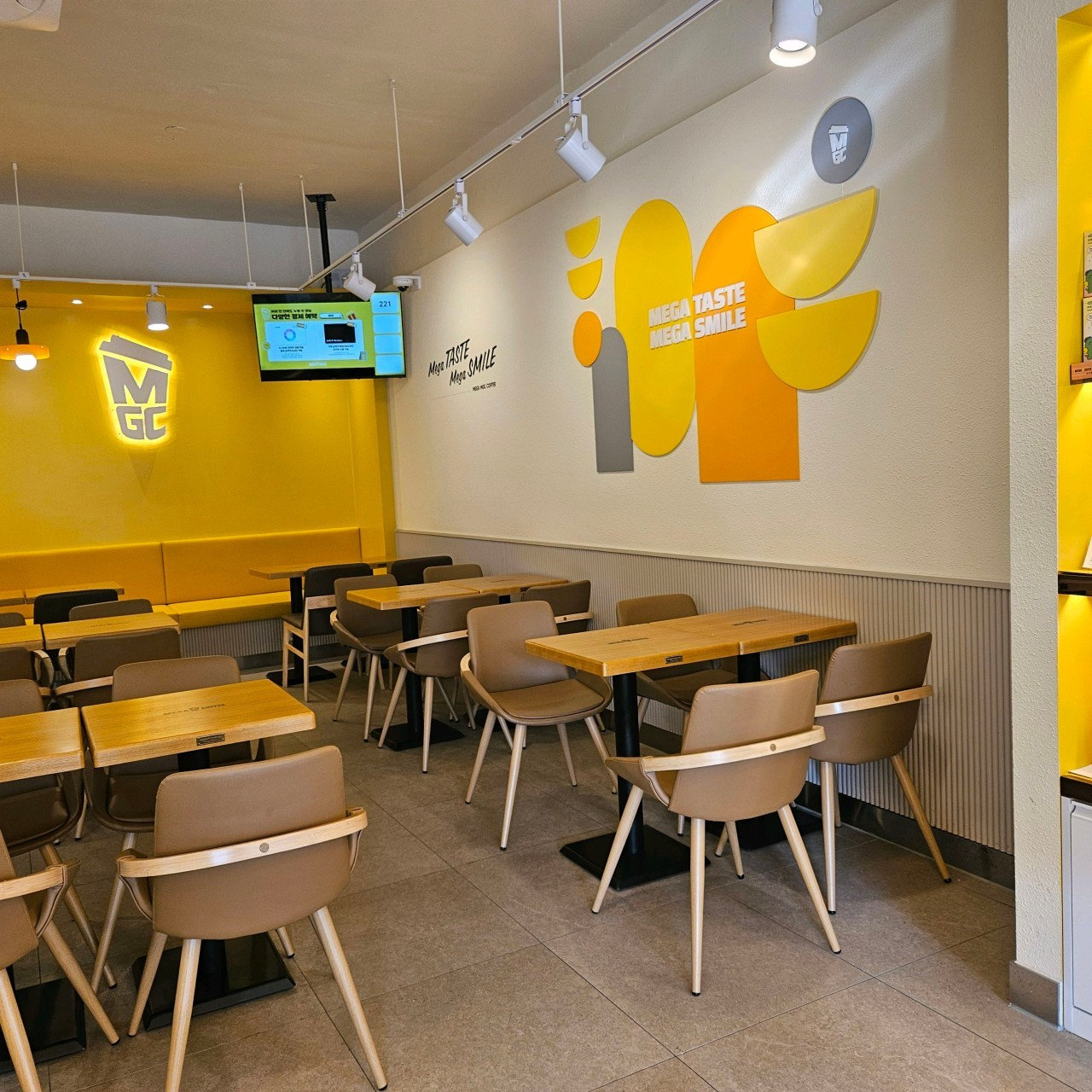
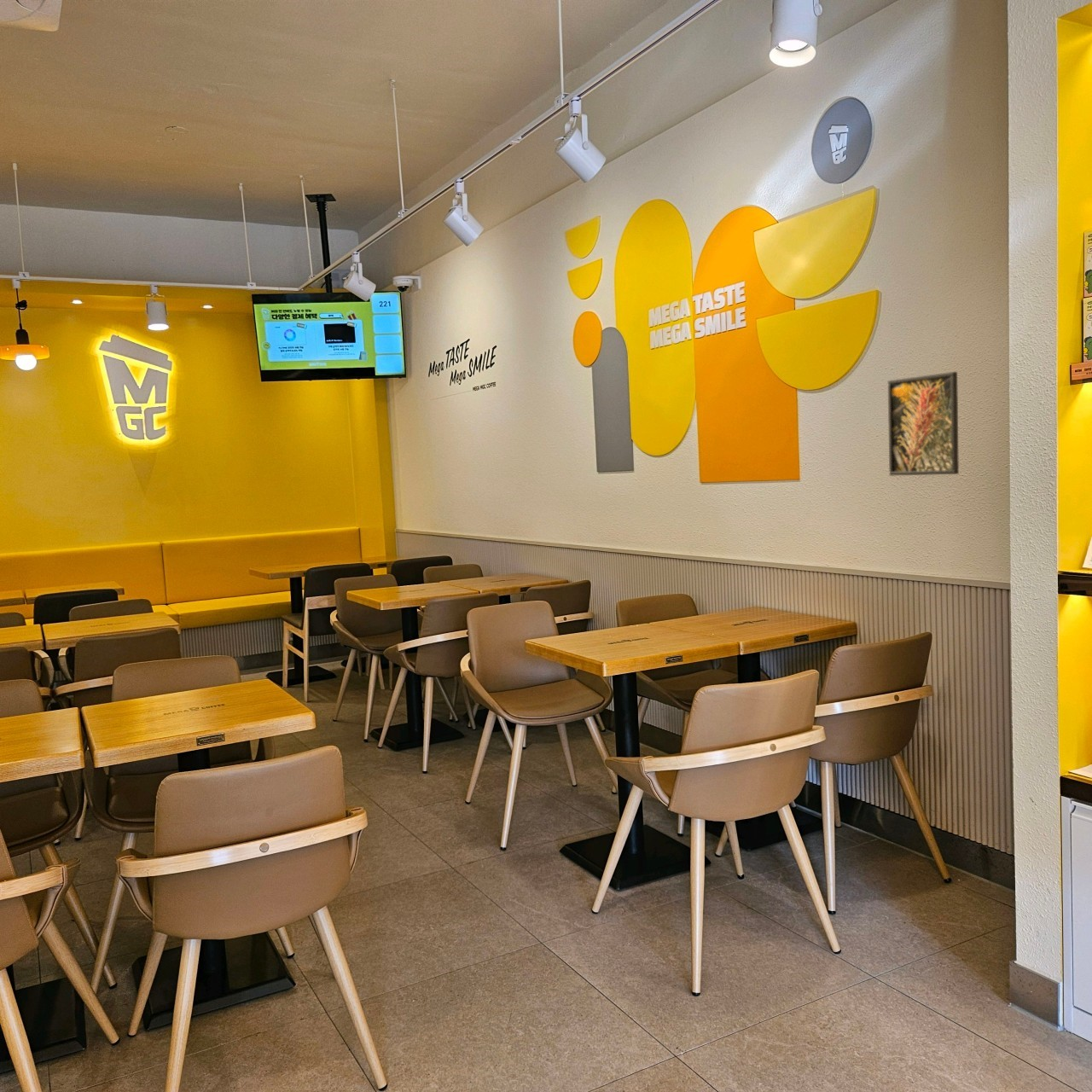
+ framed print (921, 426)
